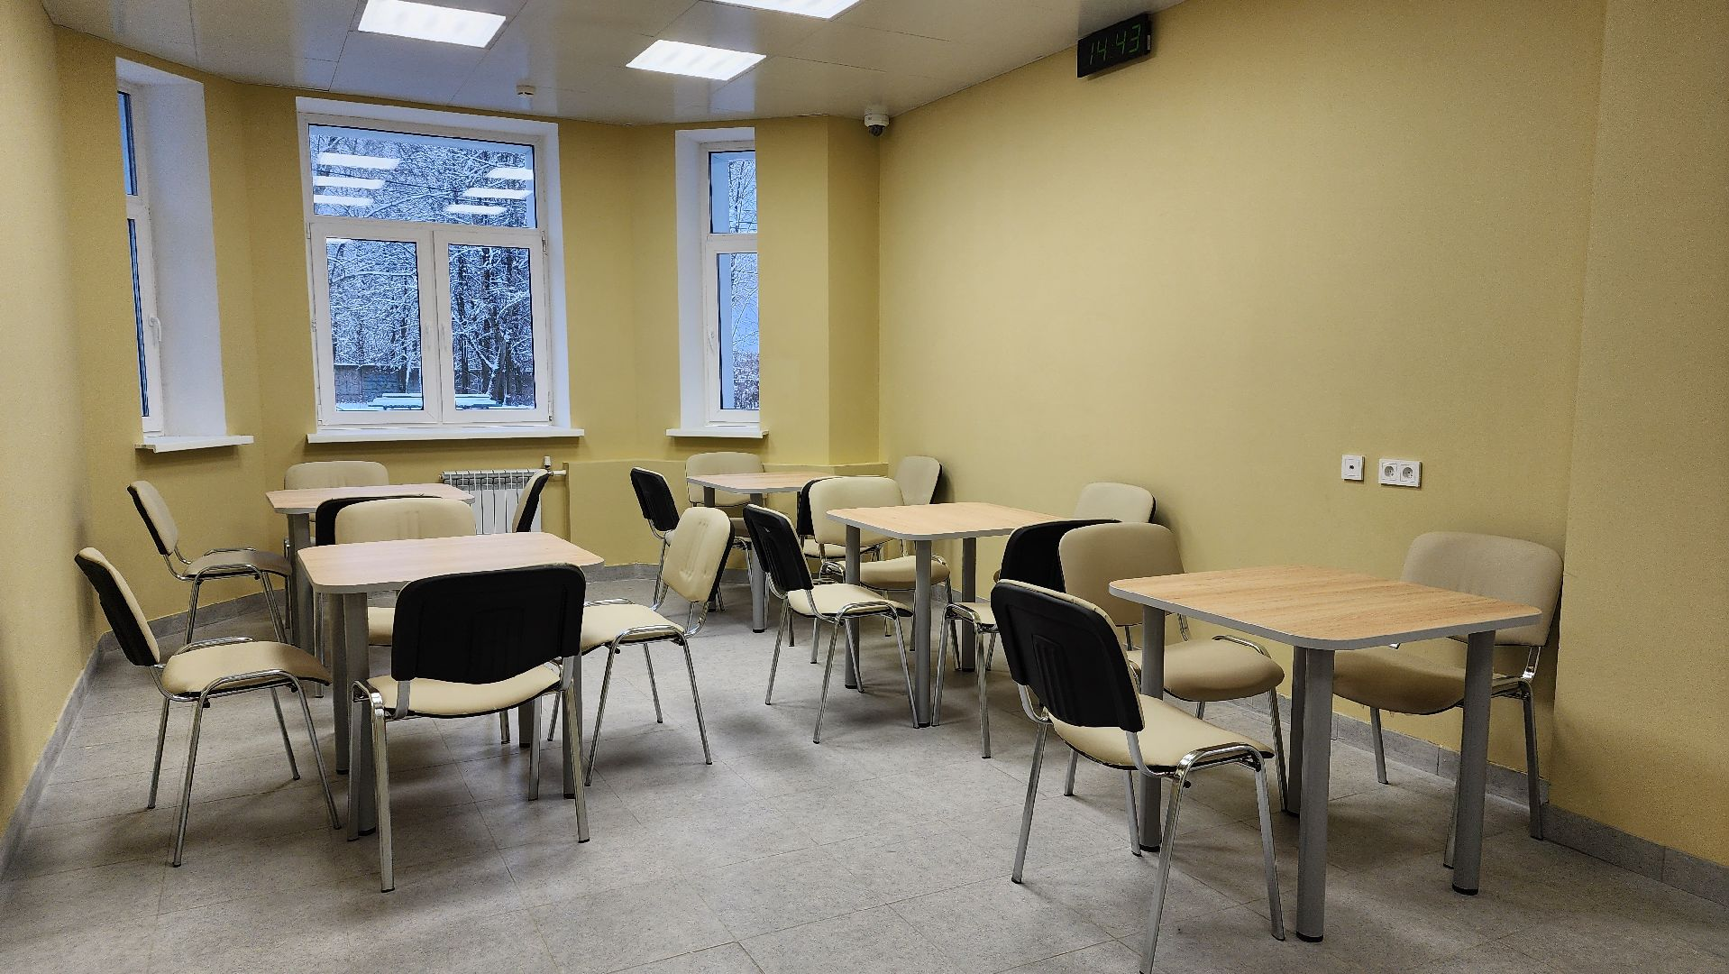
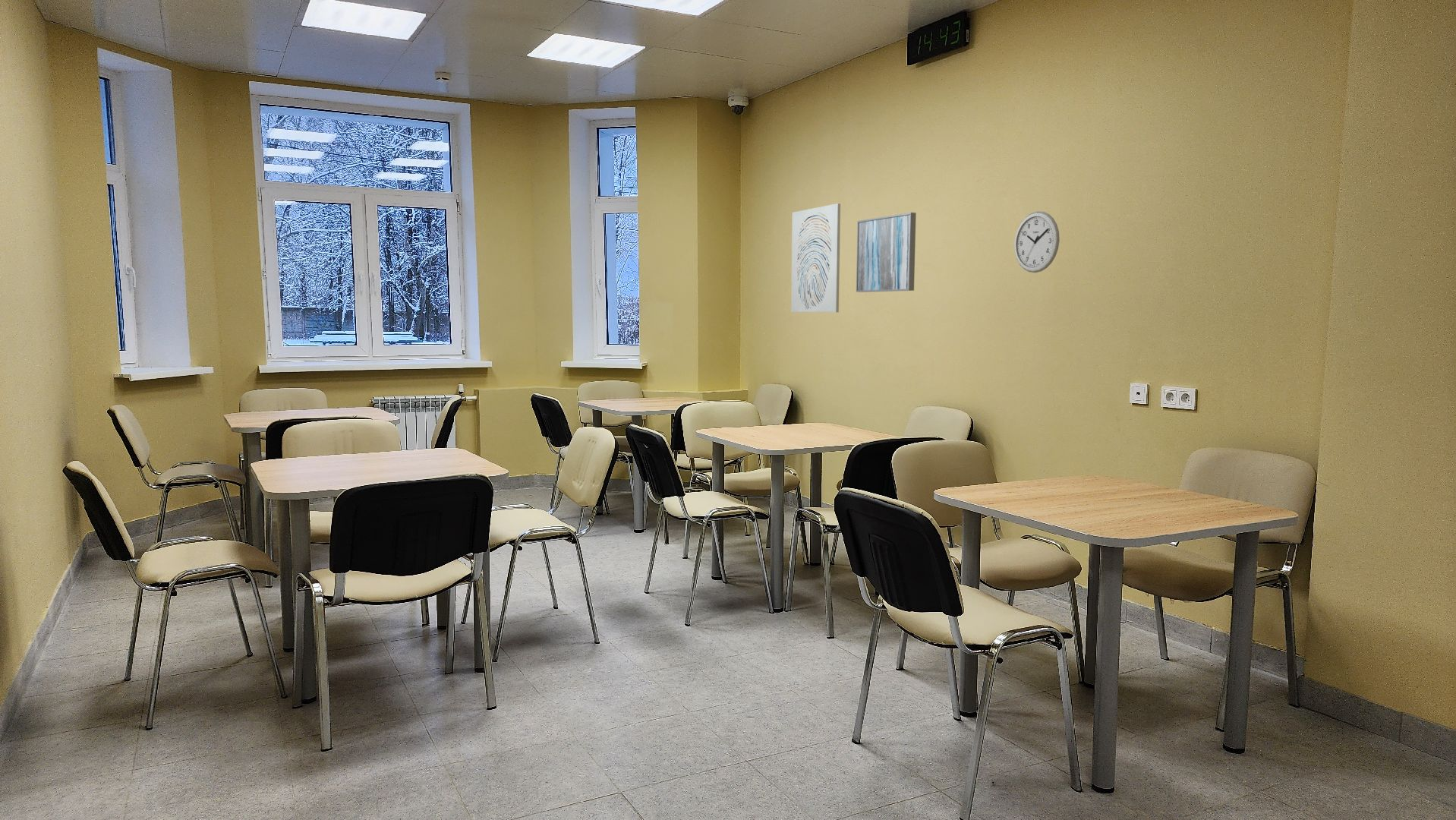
+ wall art (815, 260)
+ wall clock (1035, 241)
+ wall art (884, 254)
